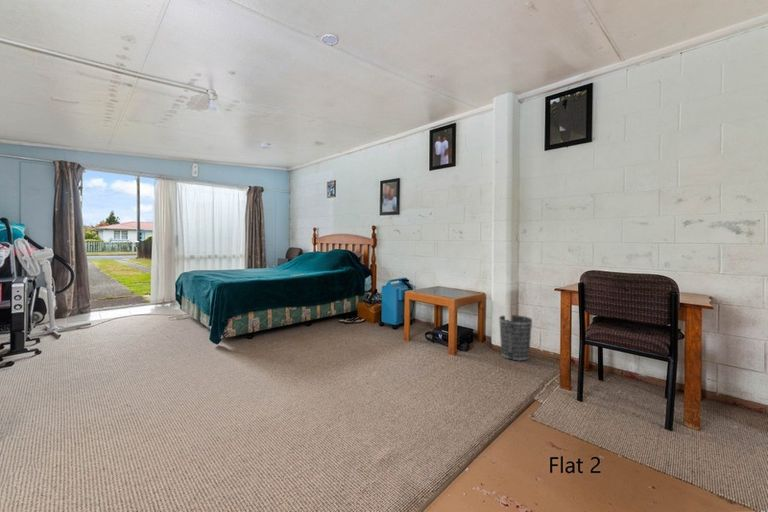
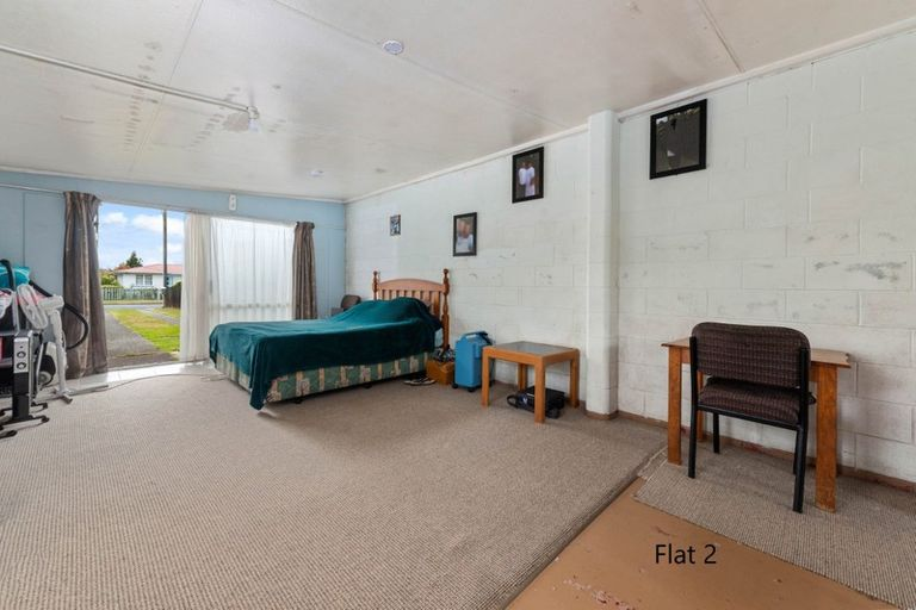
- wastebasket (515, 337)
